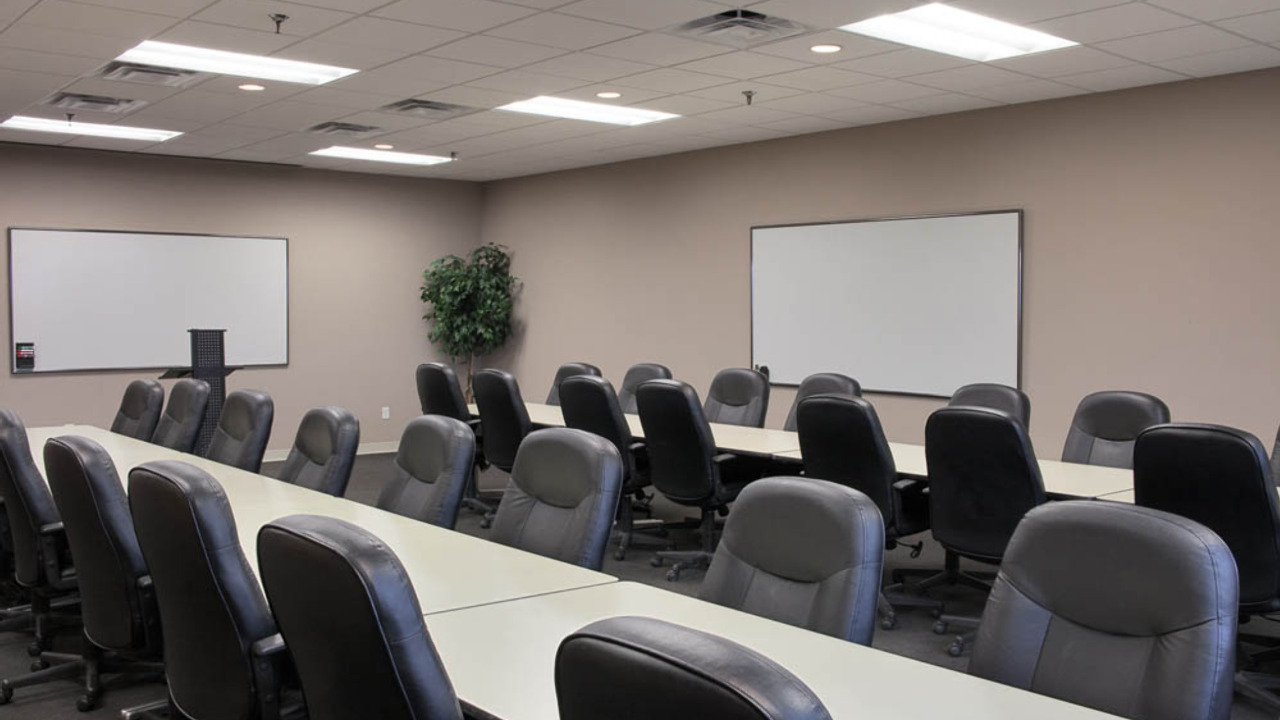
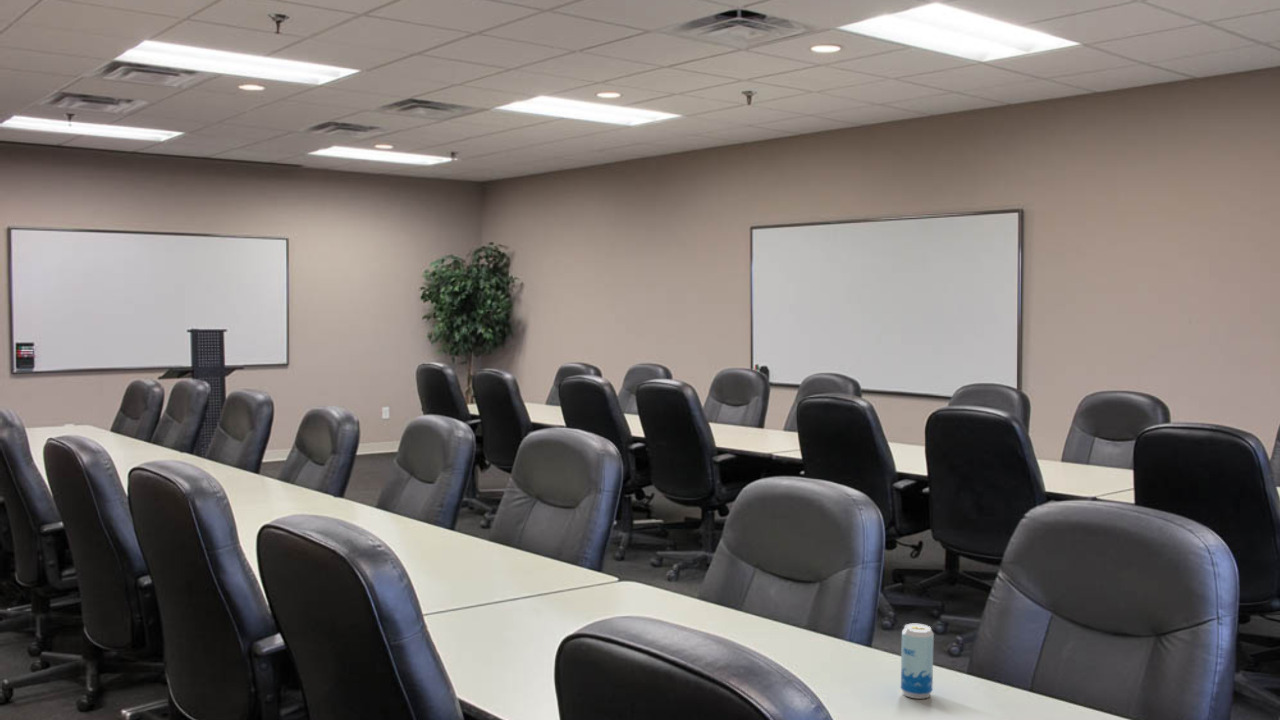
+ beverage can (917, 660)
